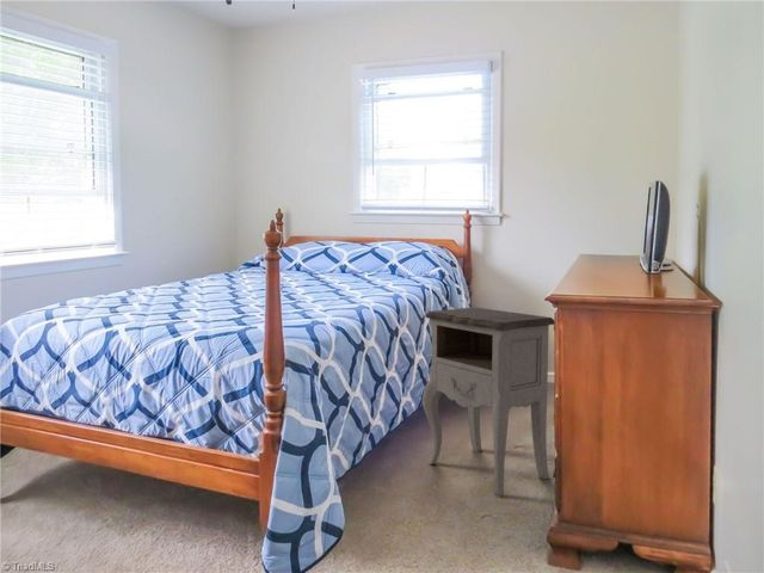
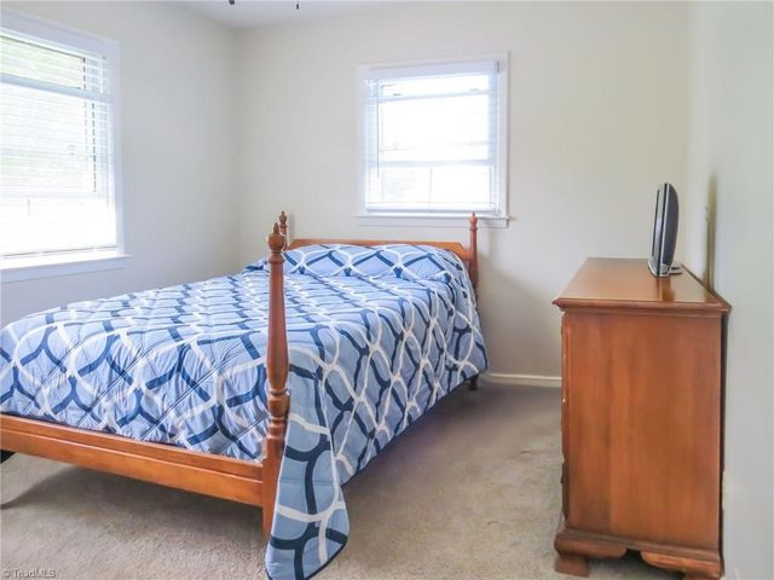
- nightstand (485, 393)
